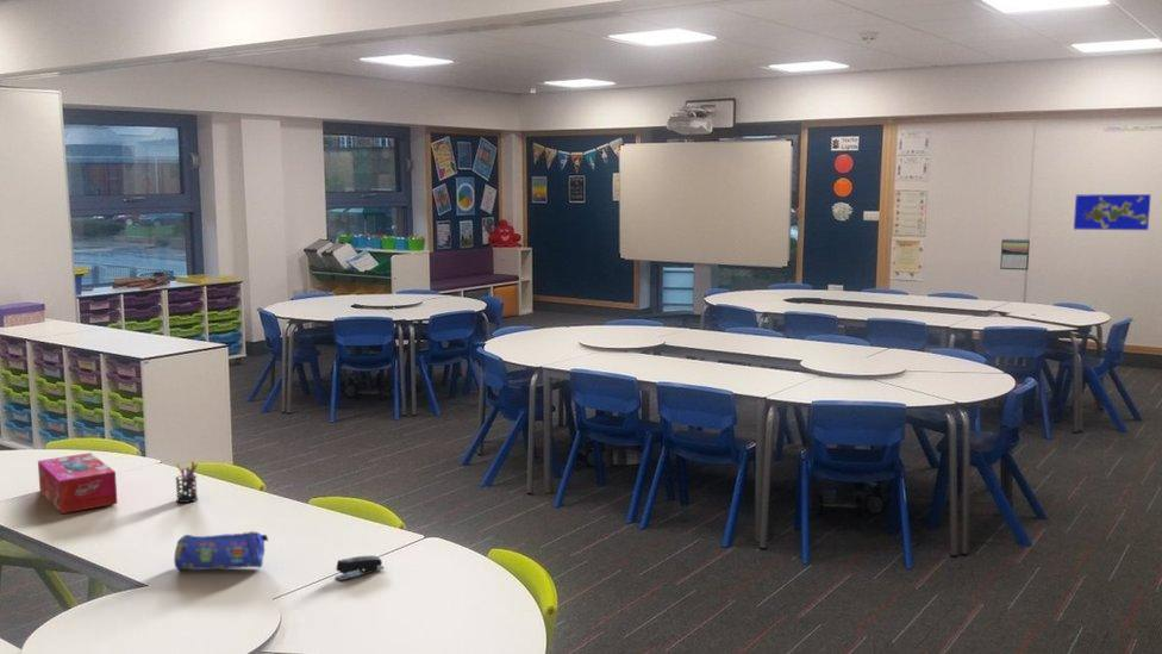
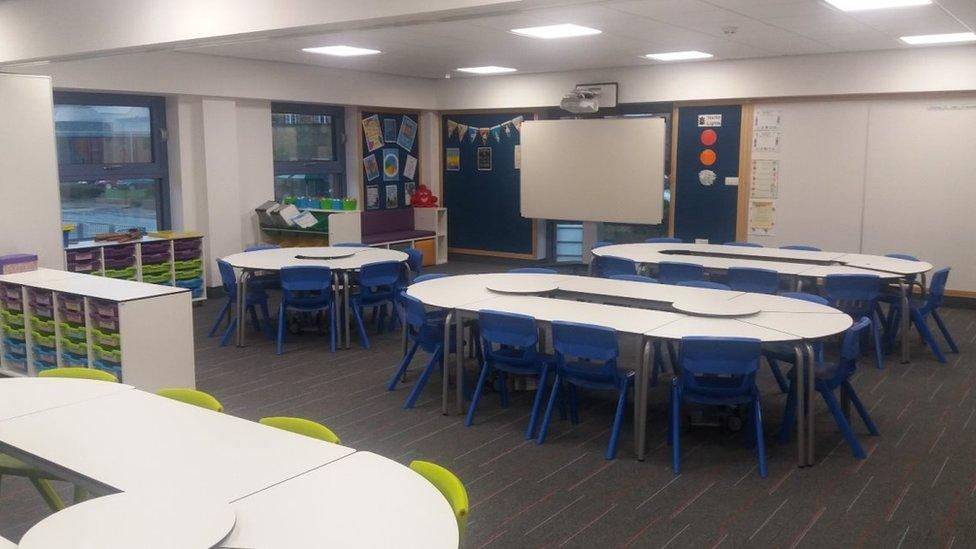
- tissue box (76, 481)
- calendar (1014, 254)
- stapler (360, 563)
- pen holder (188, 479)
- pencil case (220, 549)
- world map (1111, 212)
